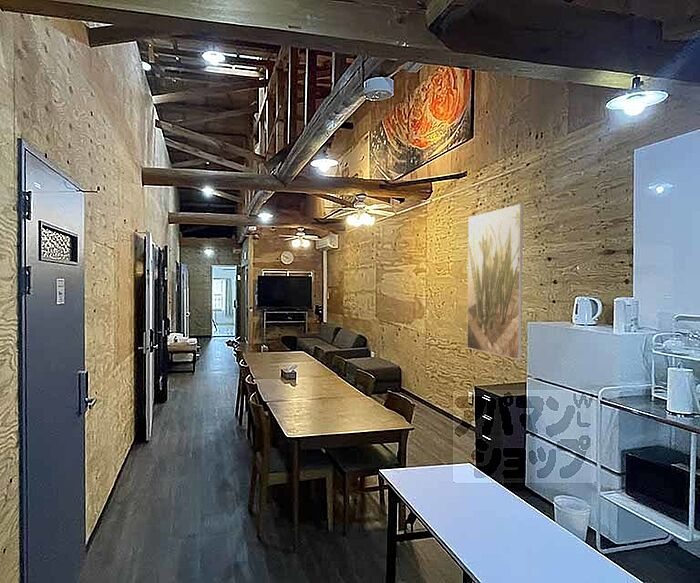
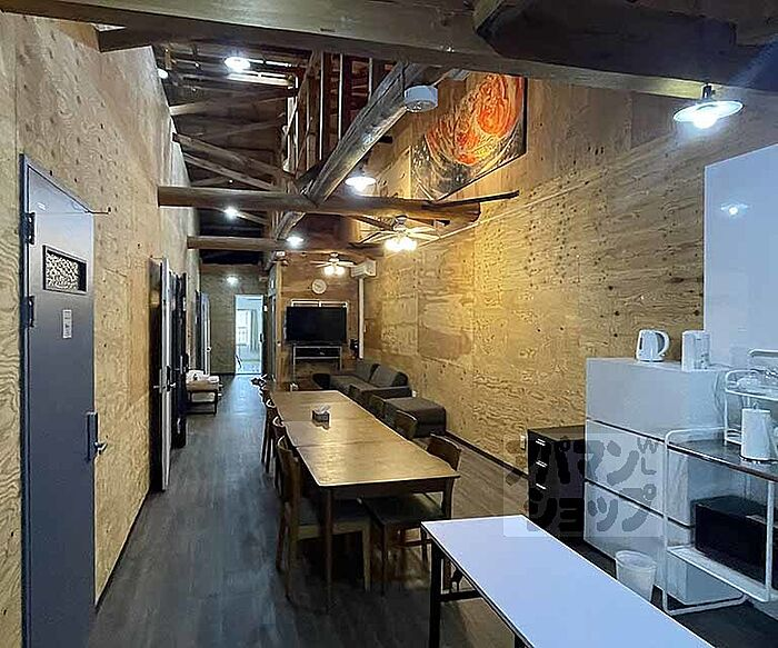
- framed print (492, 282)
